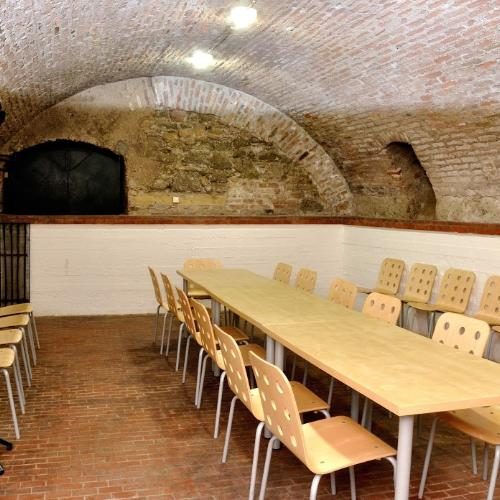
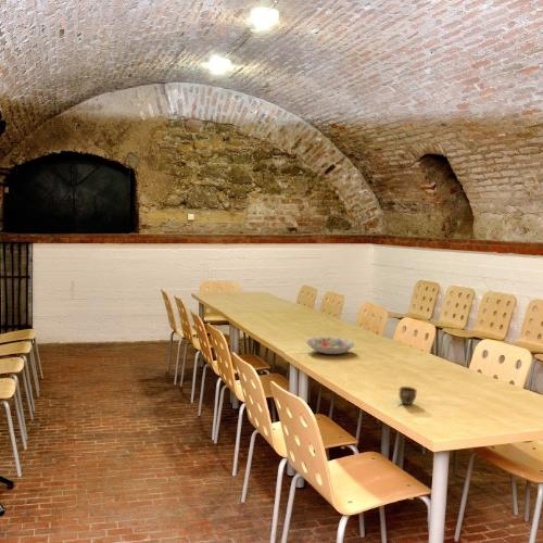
+ cup (406, 396)
+ decorative bowl (329, 345)
